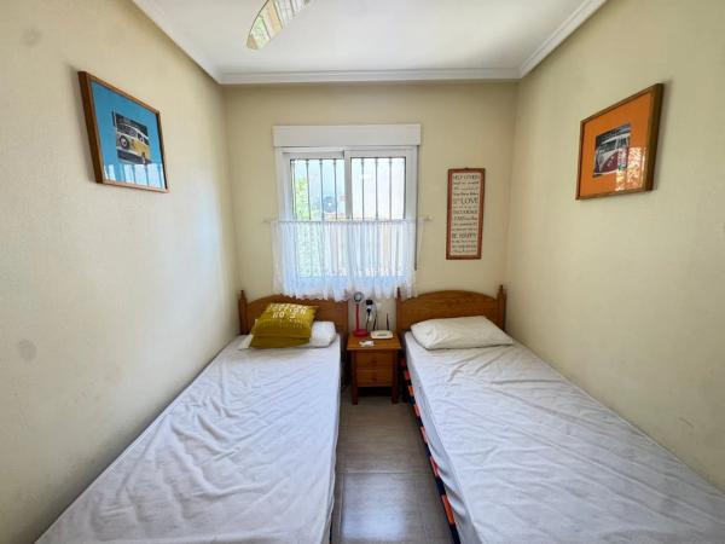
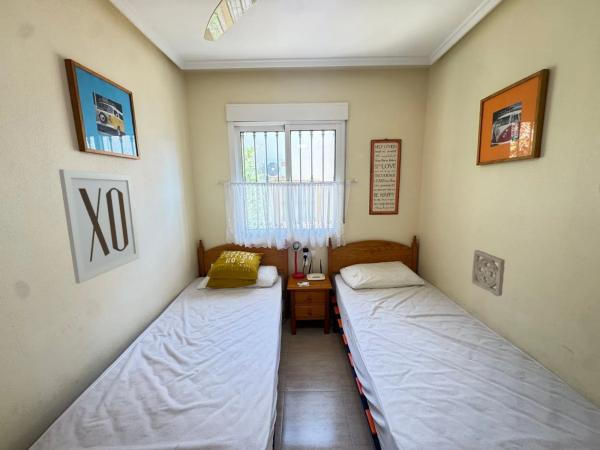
+ wall art (106, 222)
+ wall ornament (487, 272)
